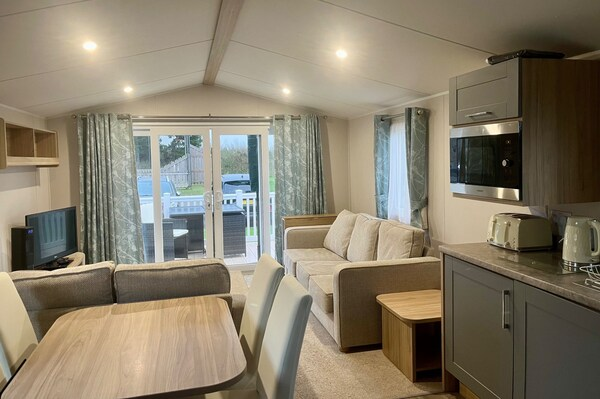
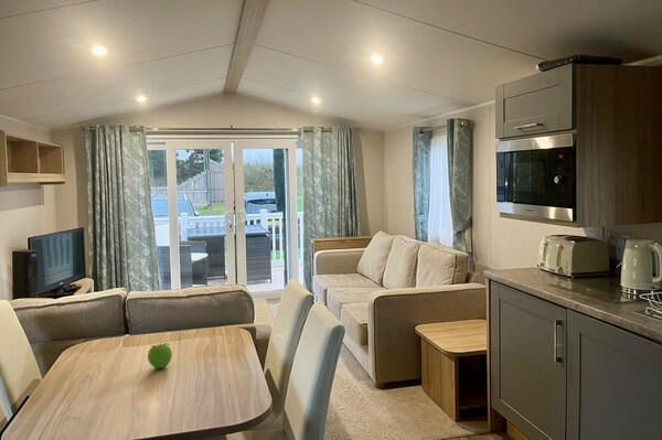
+ fruit (159, 354)
